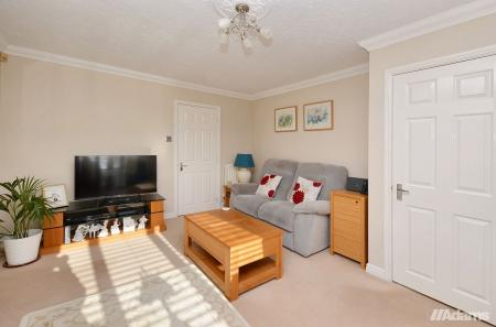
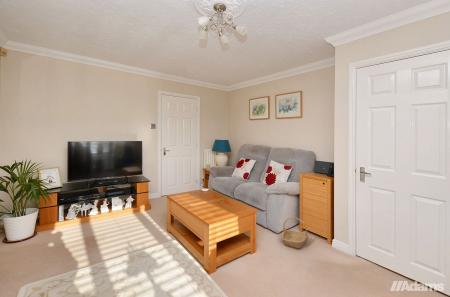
+ basket (295, 231)
